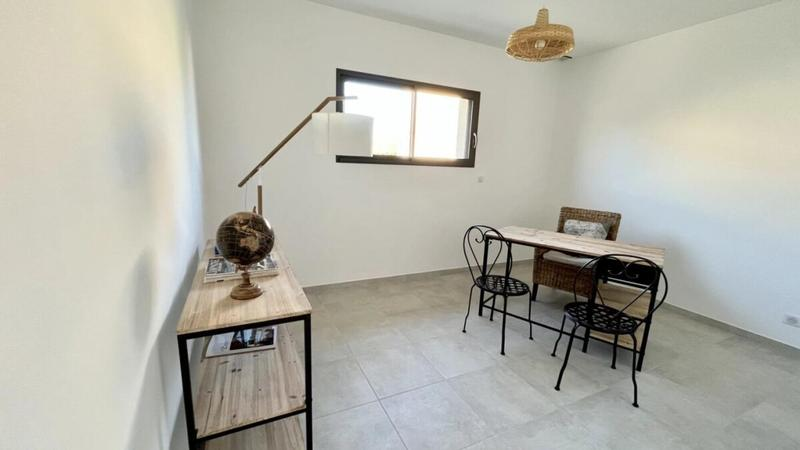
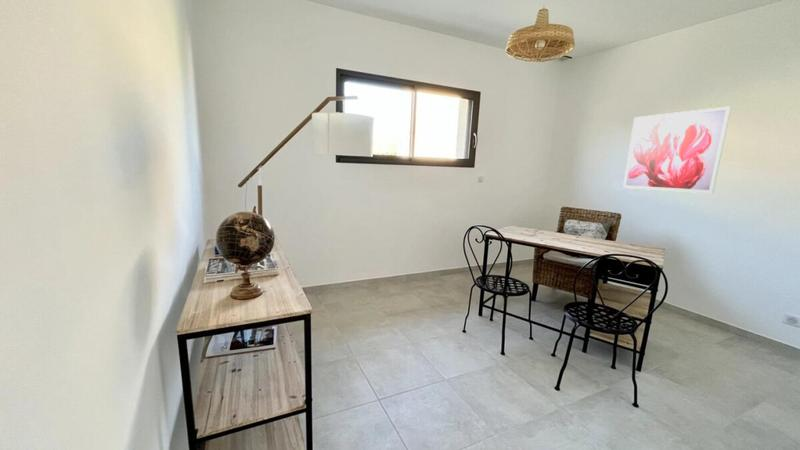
+ wall art (670, 152)
